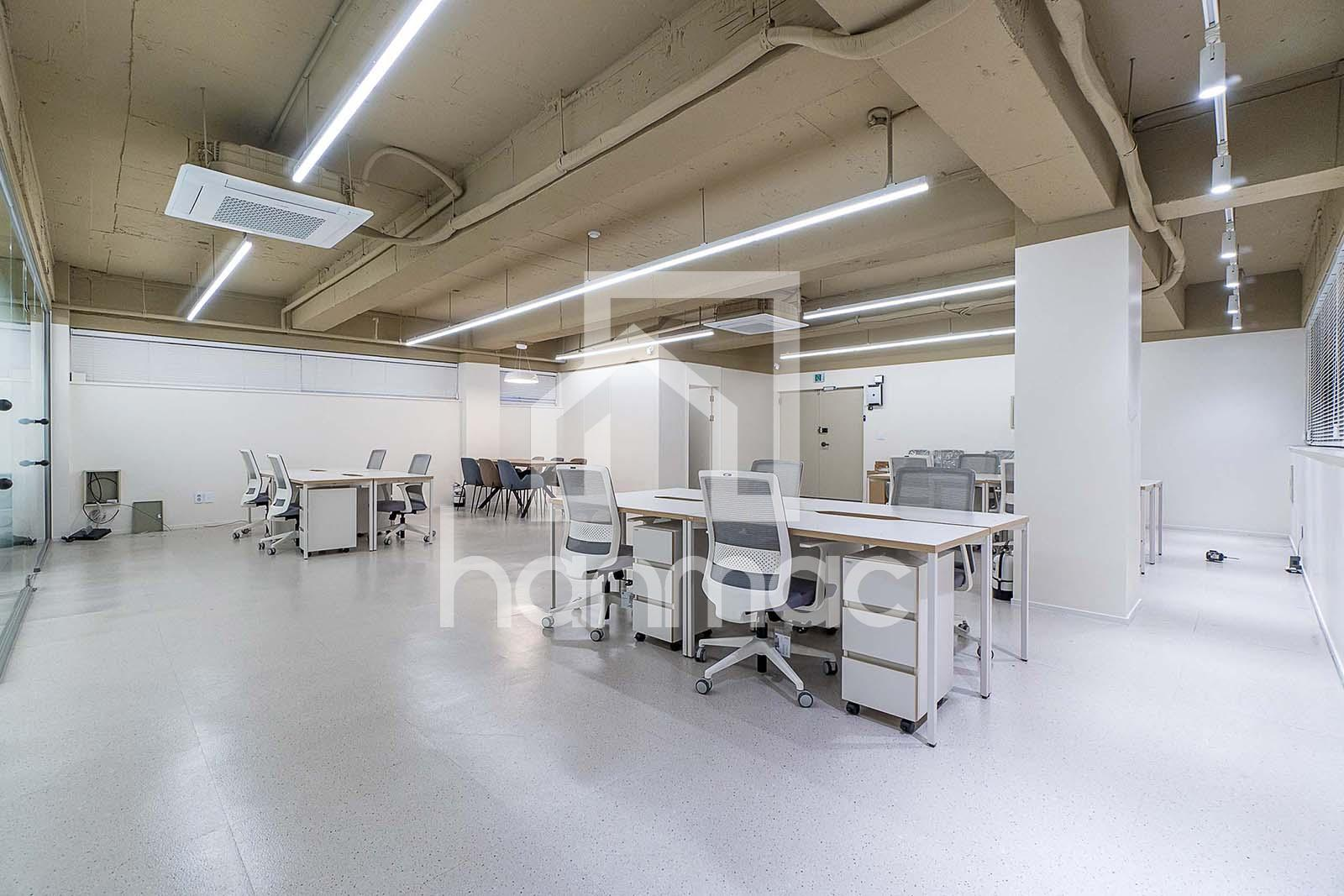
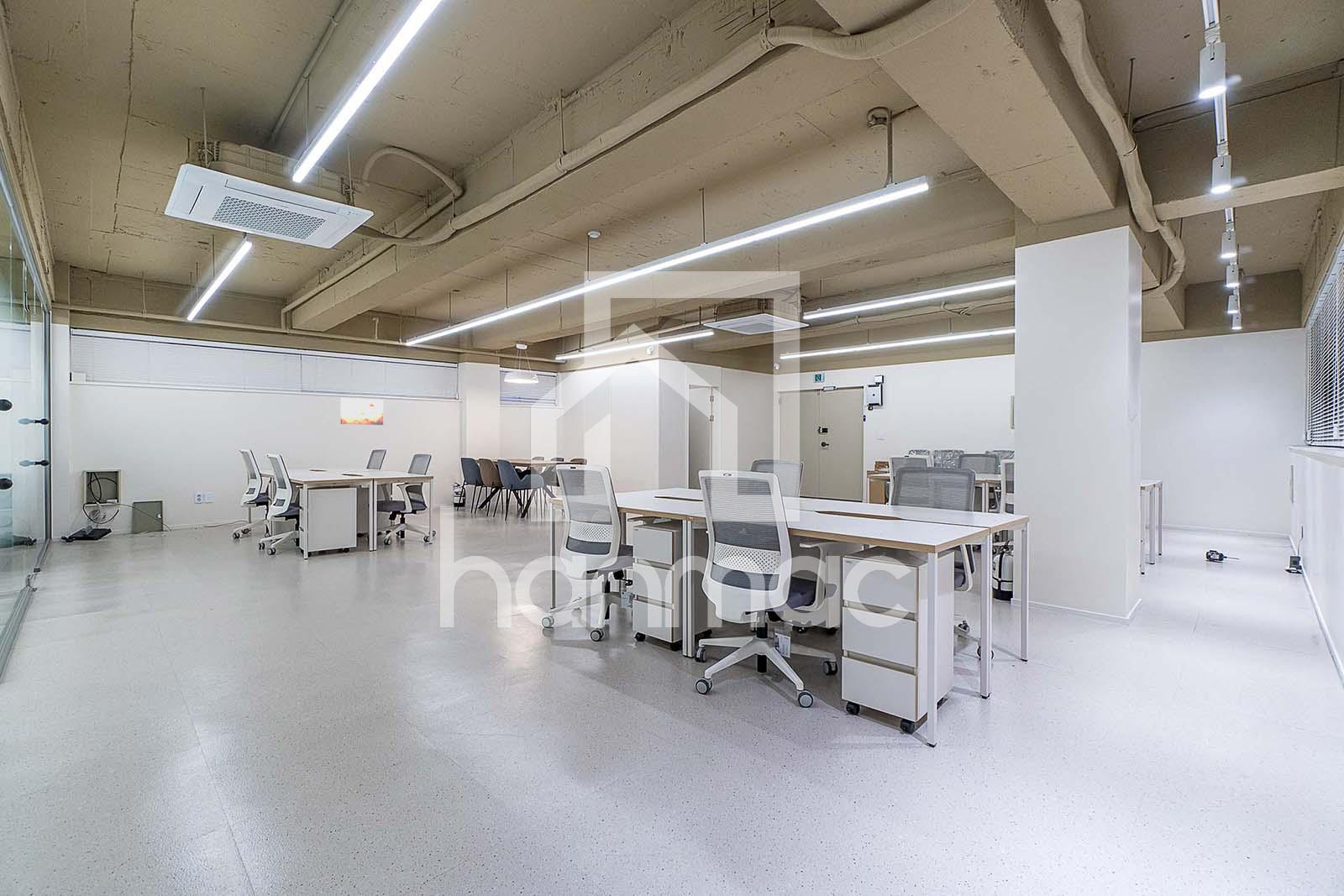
+ wall art (362, 411)
